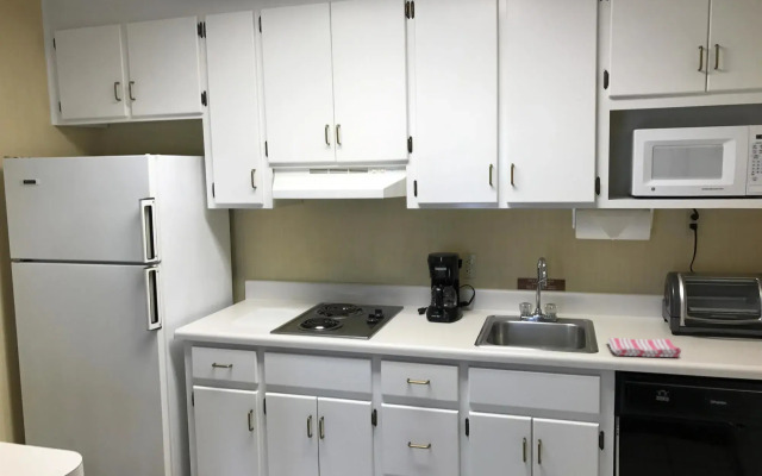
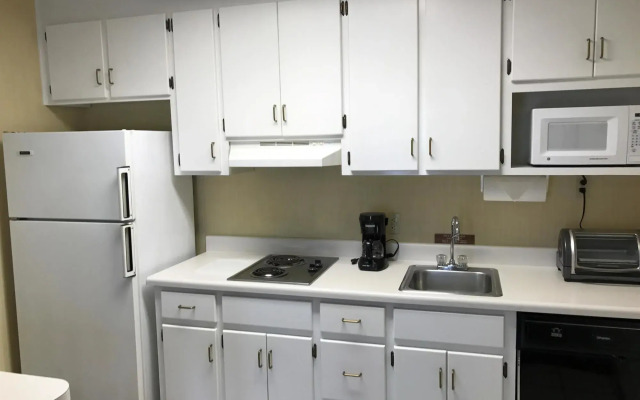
- dish towel (642, 345)
